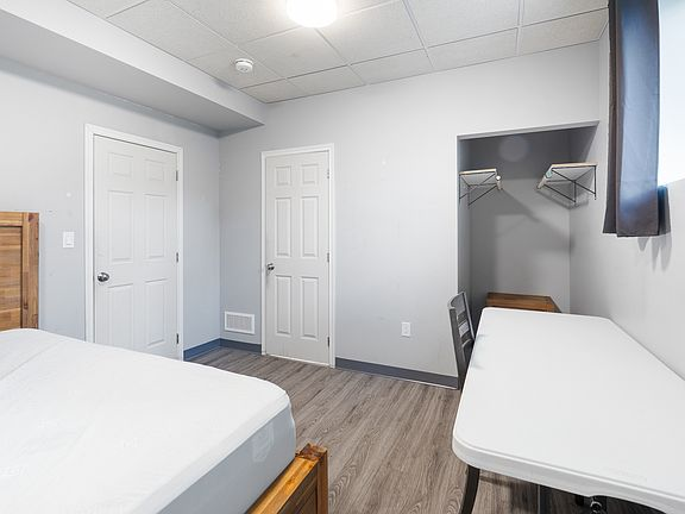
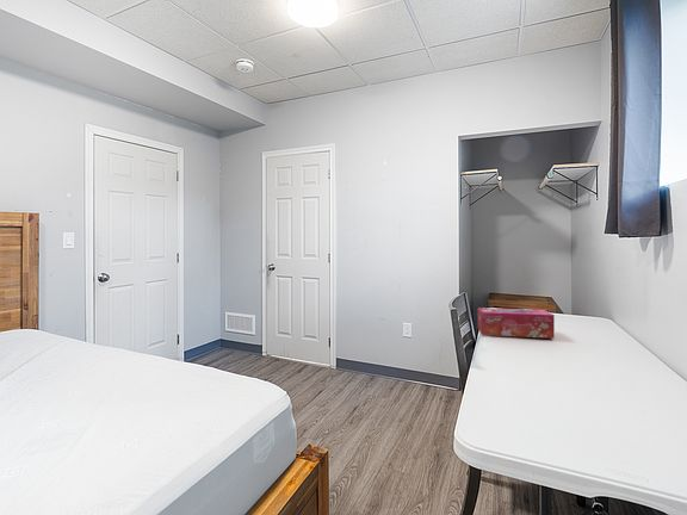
+ tissue box (513, 322)
